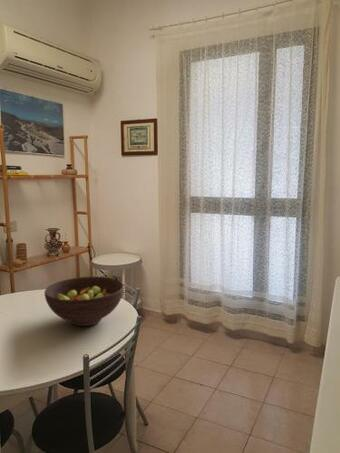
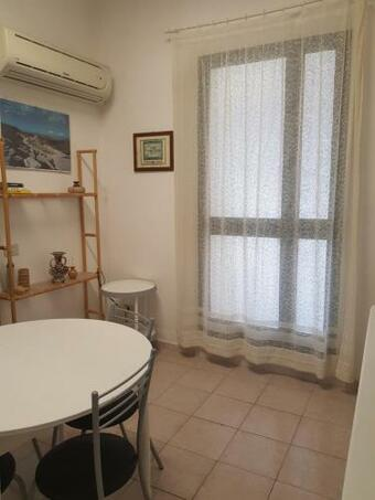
- fruit bowl (85, 304)
